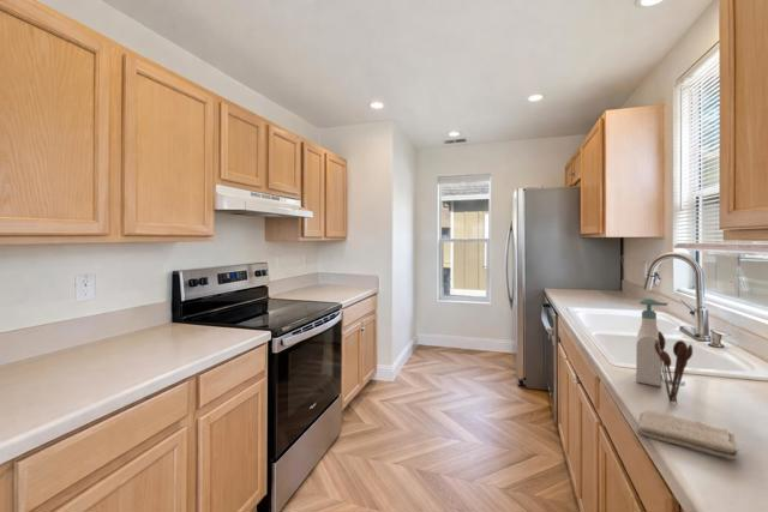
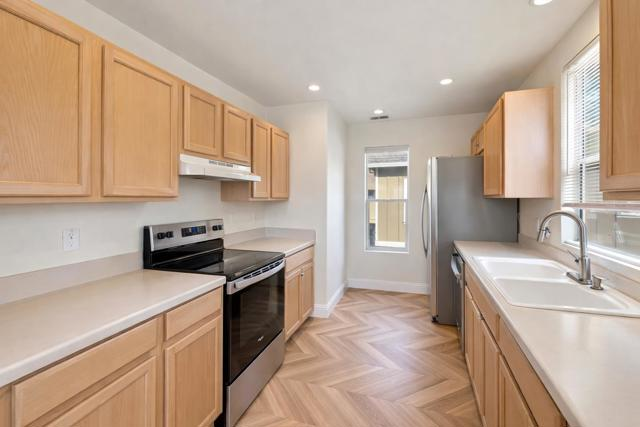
- soap bottle (652, 339)
- utensil holder (668, 368)
- washcloth (684, 432)
